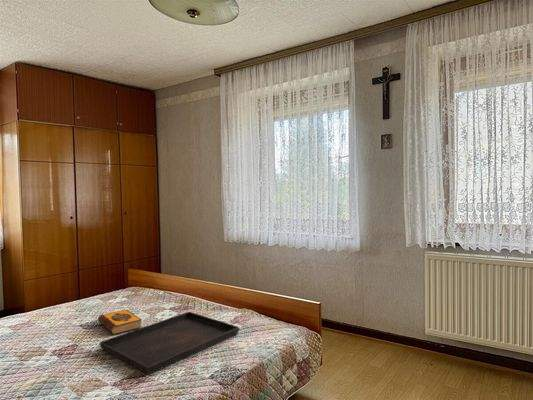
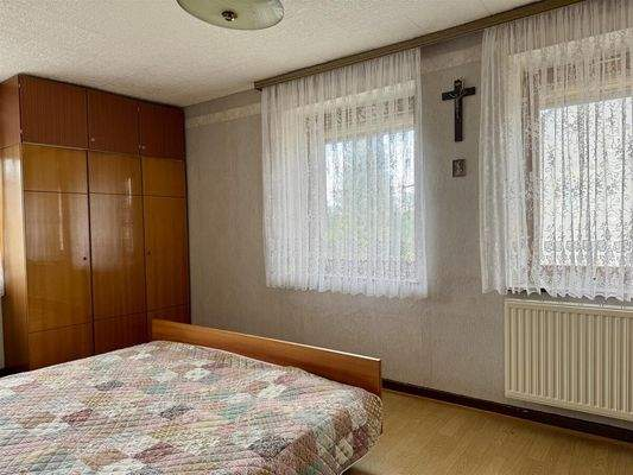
- serving tray (172, 337)
- hardback book (119, 321)
